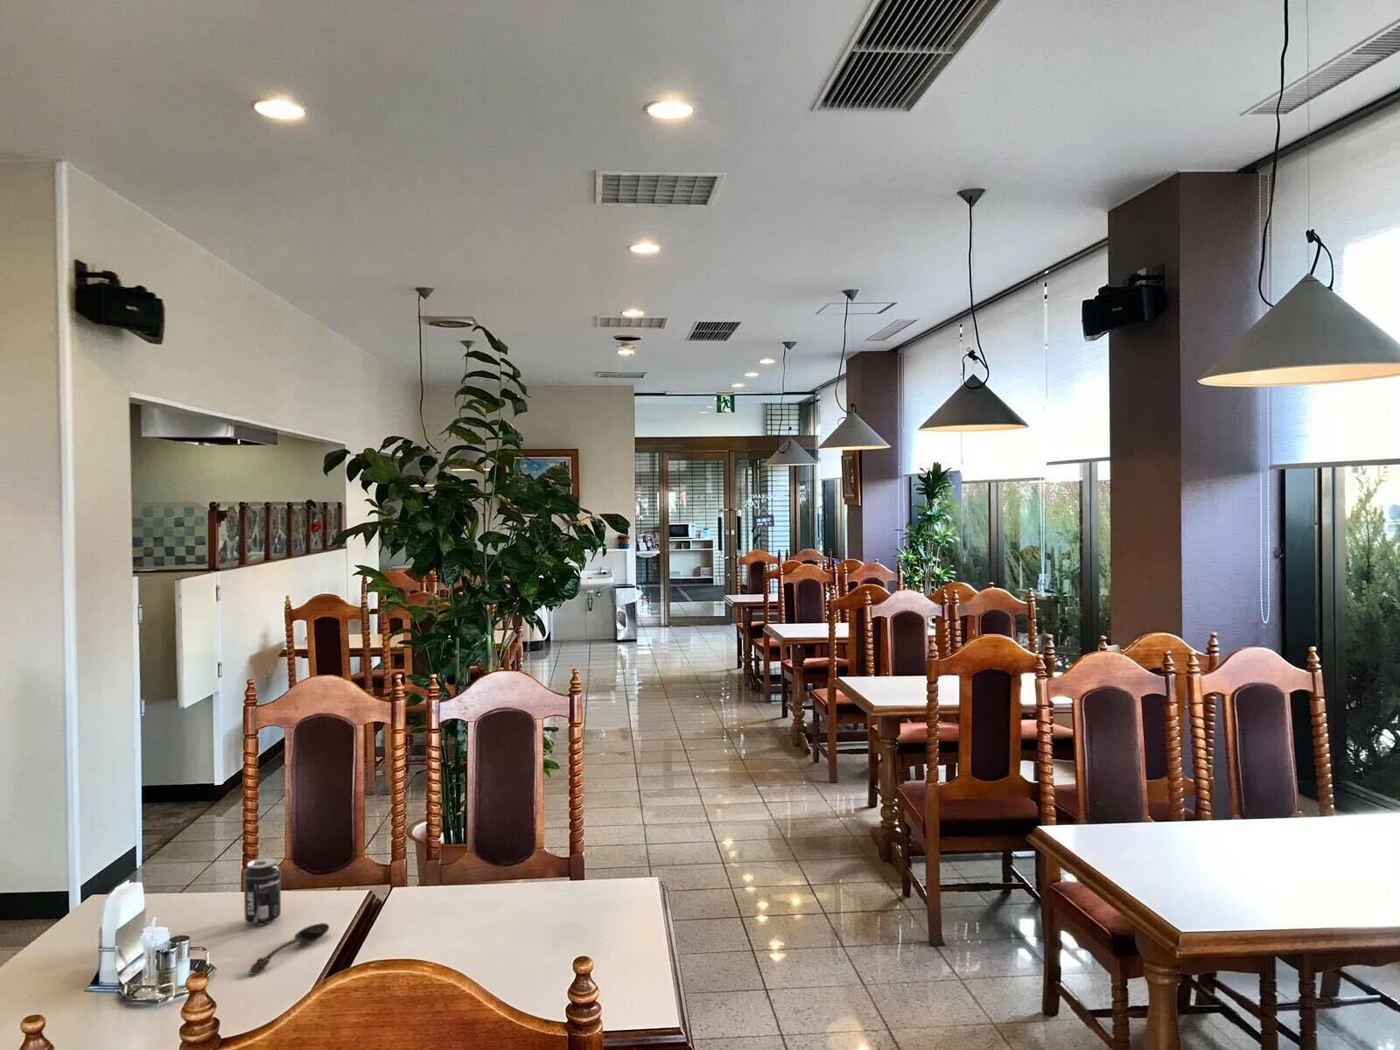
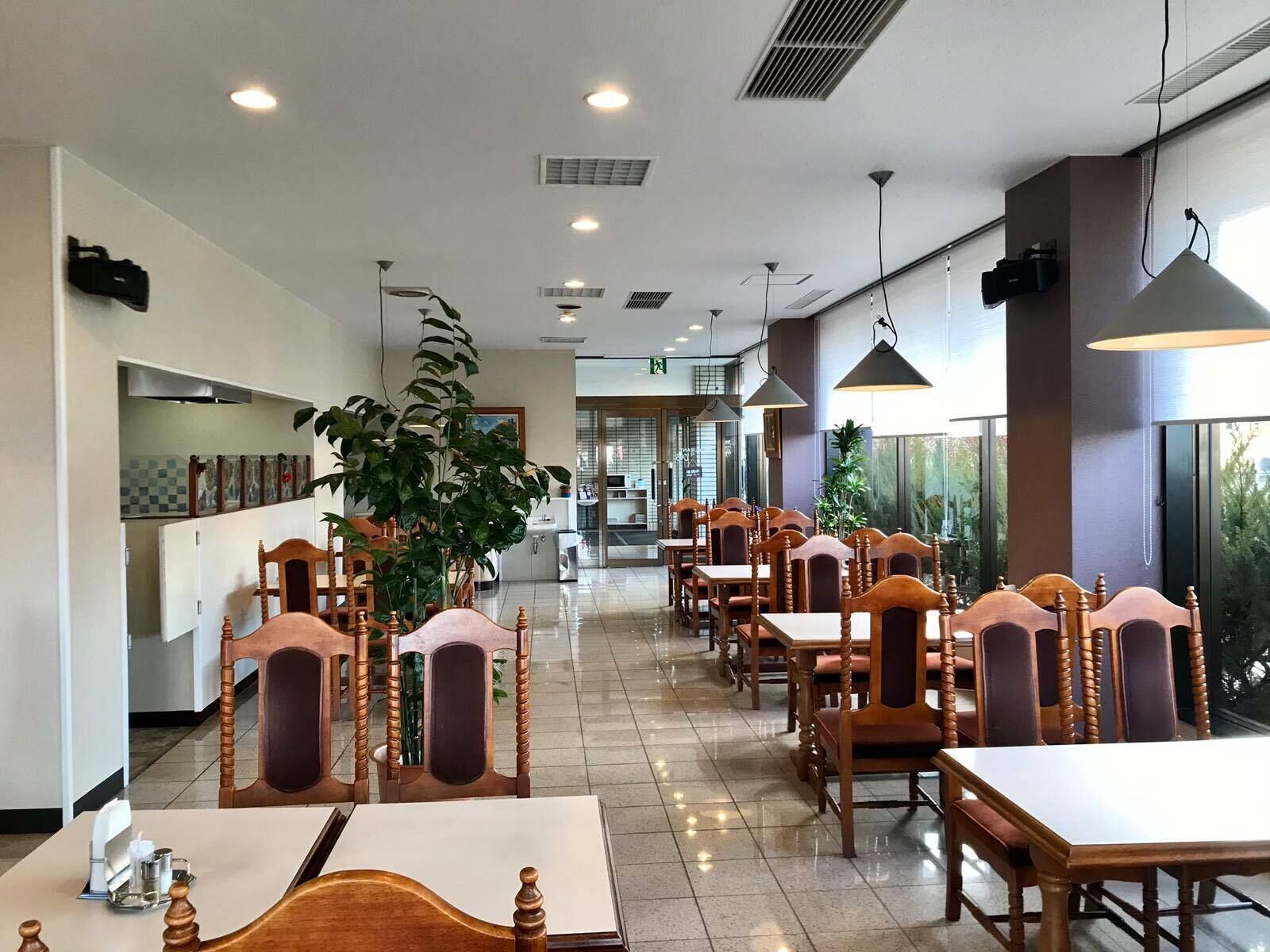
- spoon (289, 945)
- beverage can (262, 891)
